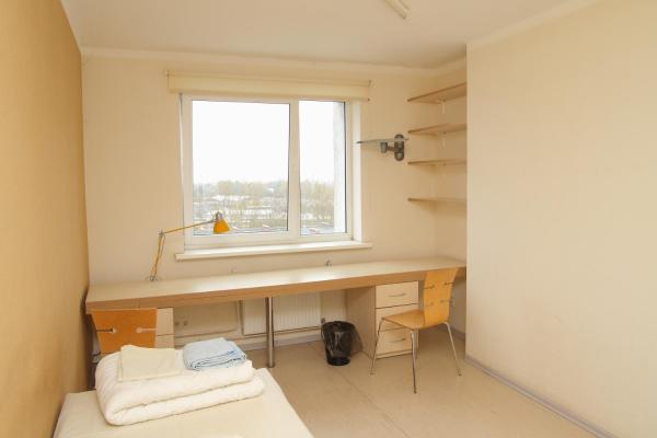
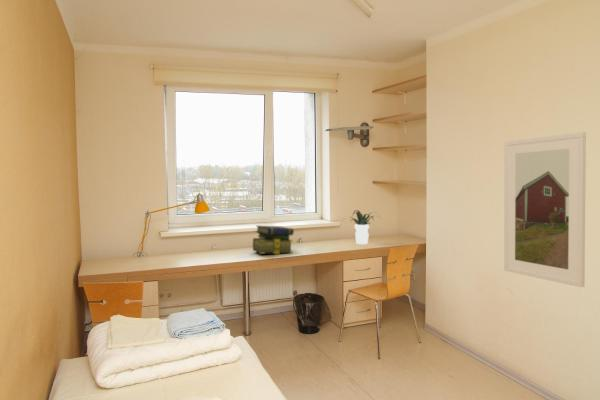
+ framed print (541, 208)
+ stack of books (273, 238)
+ potted plant (361, 227)
